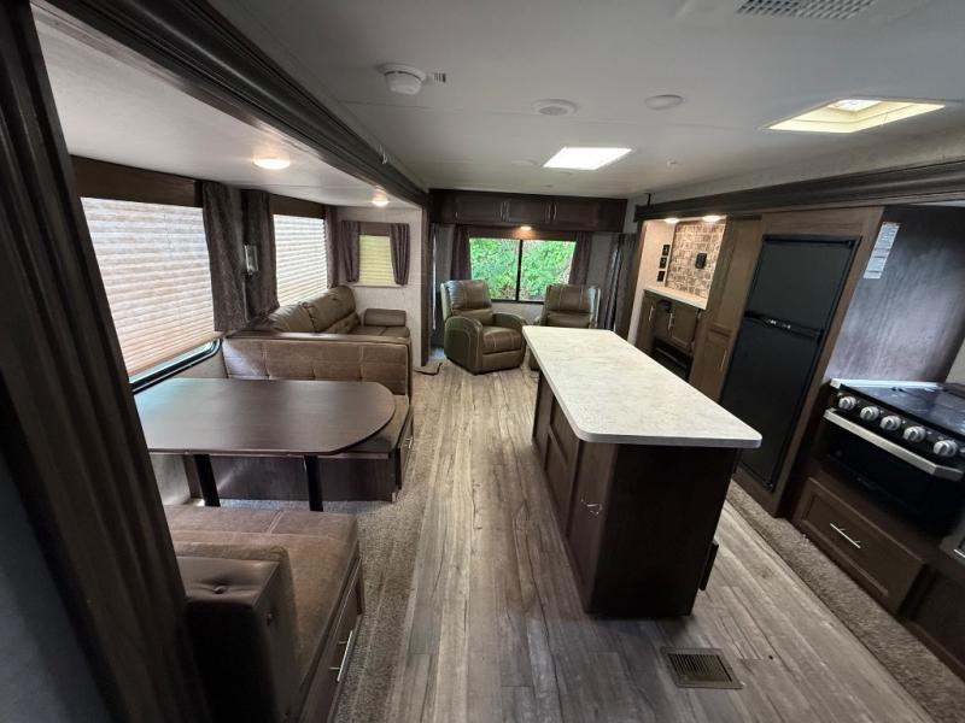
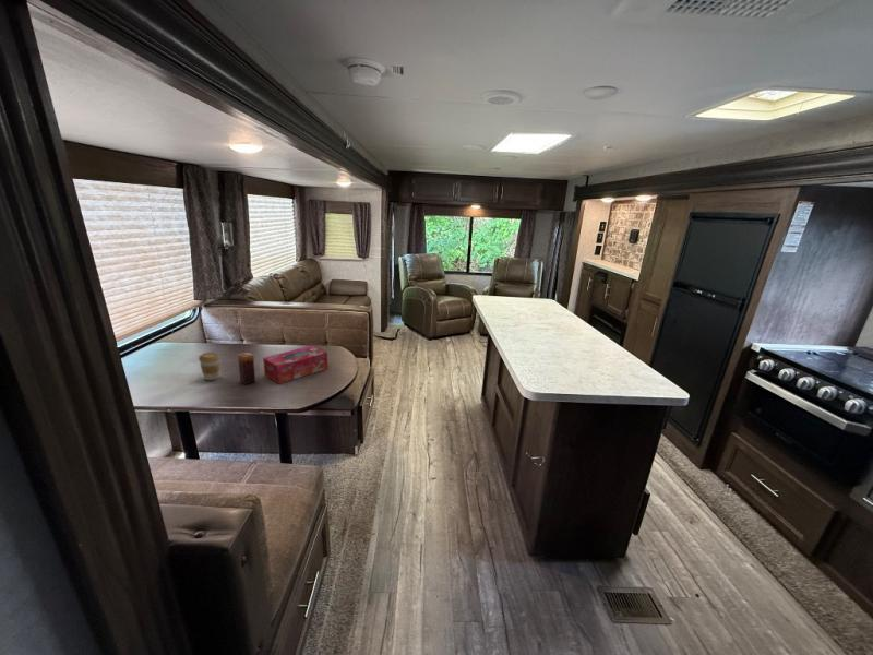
+ tissue box (297, 362)
+ coffee cup (211, 366)
+ candle (247, 368)
